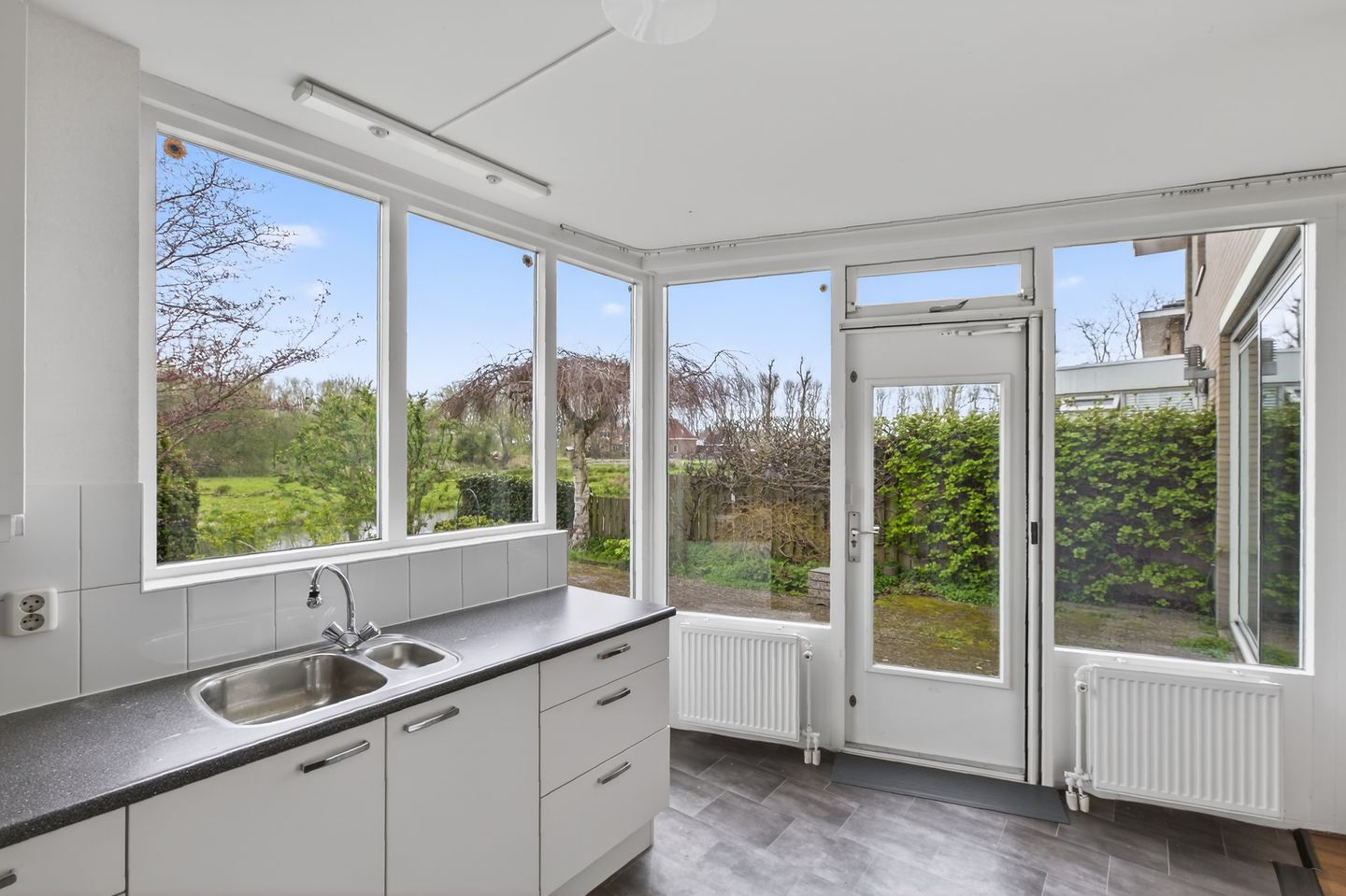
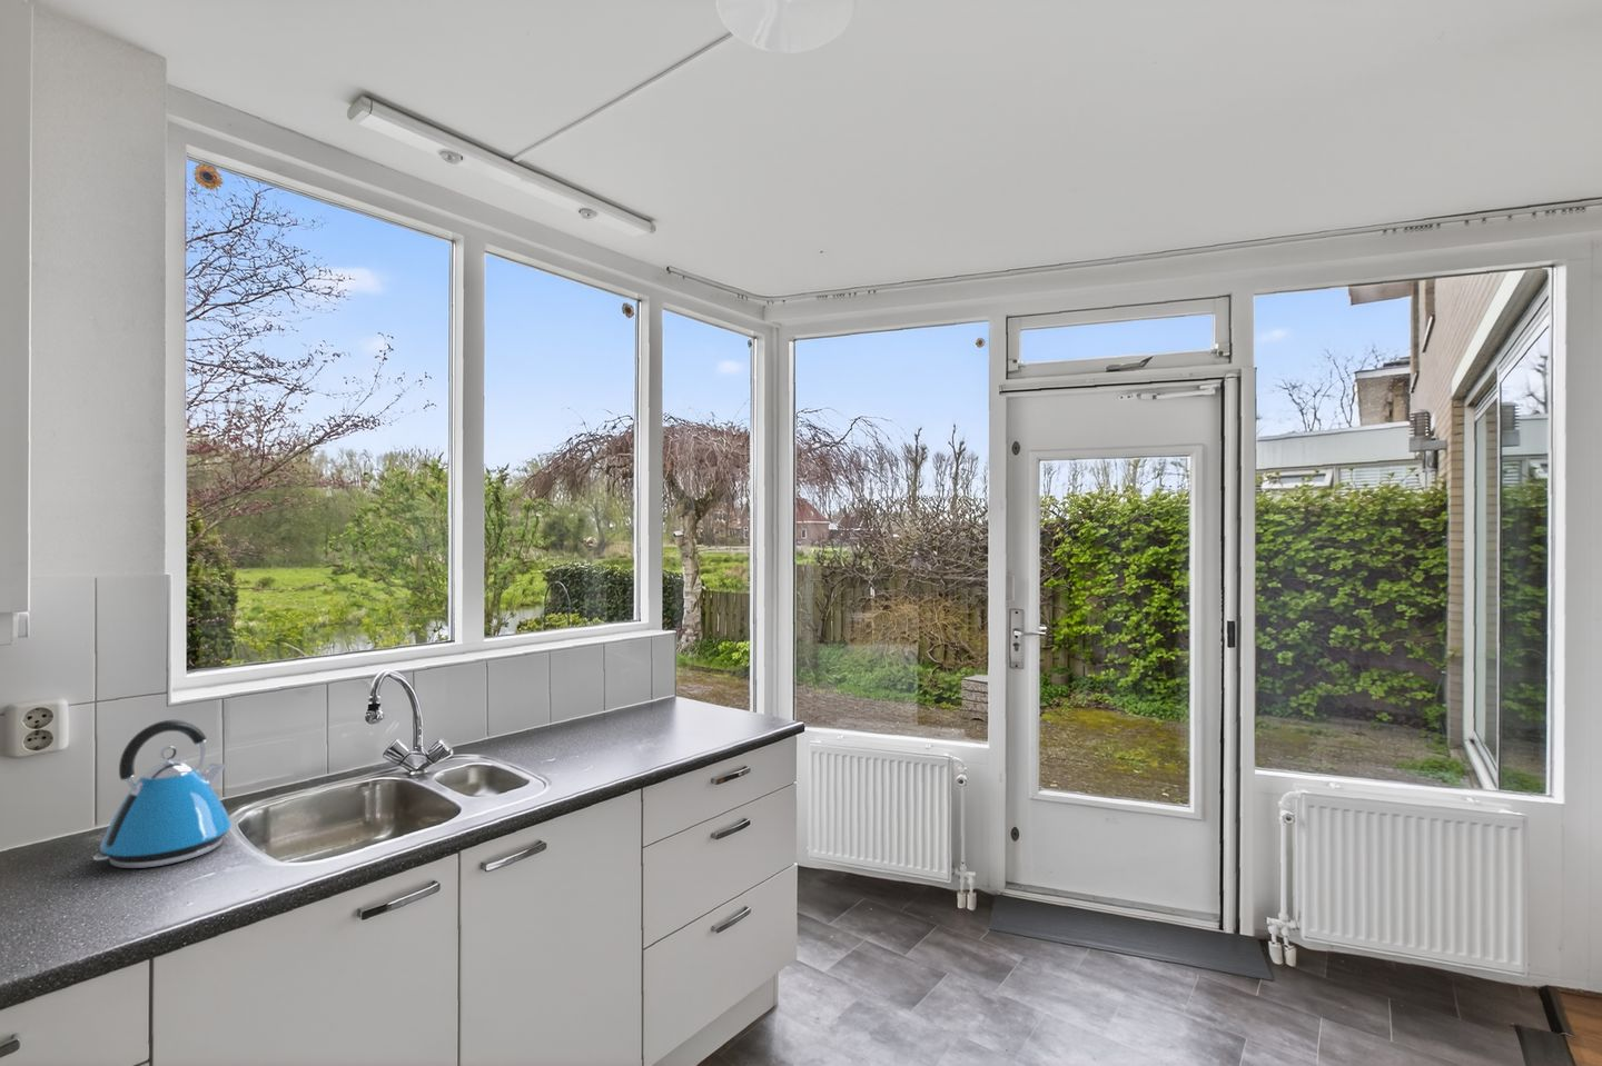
+ kettle (163, 786)
